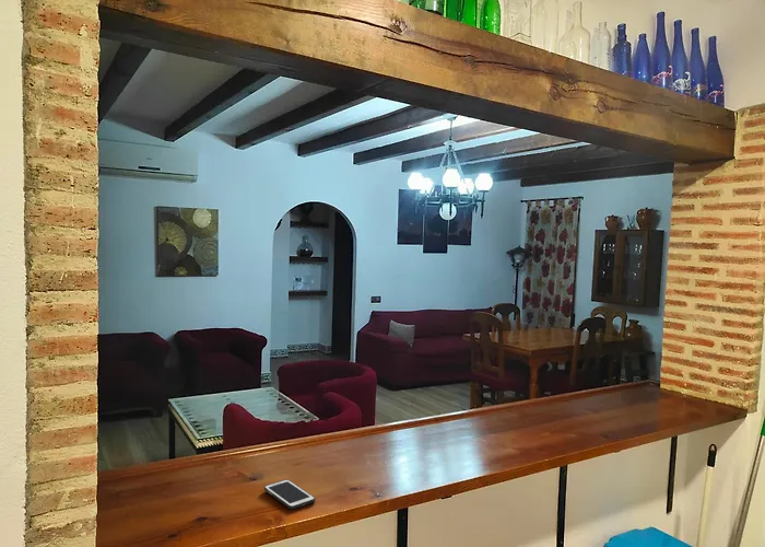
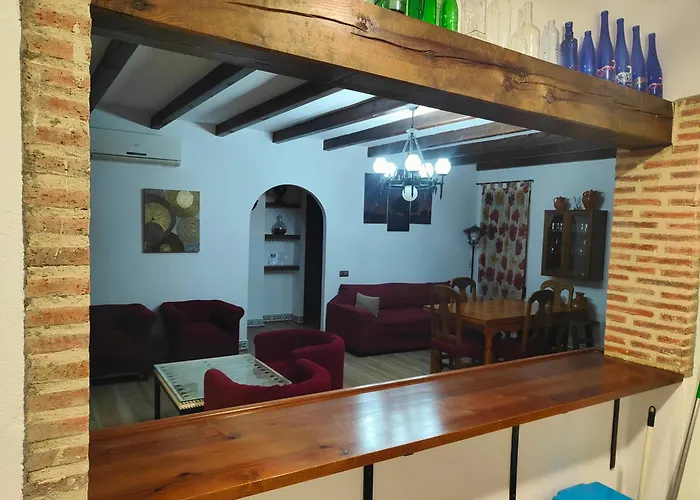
- cell phone (289, 493)
